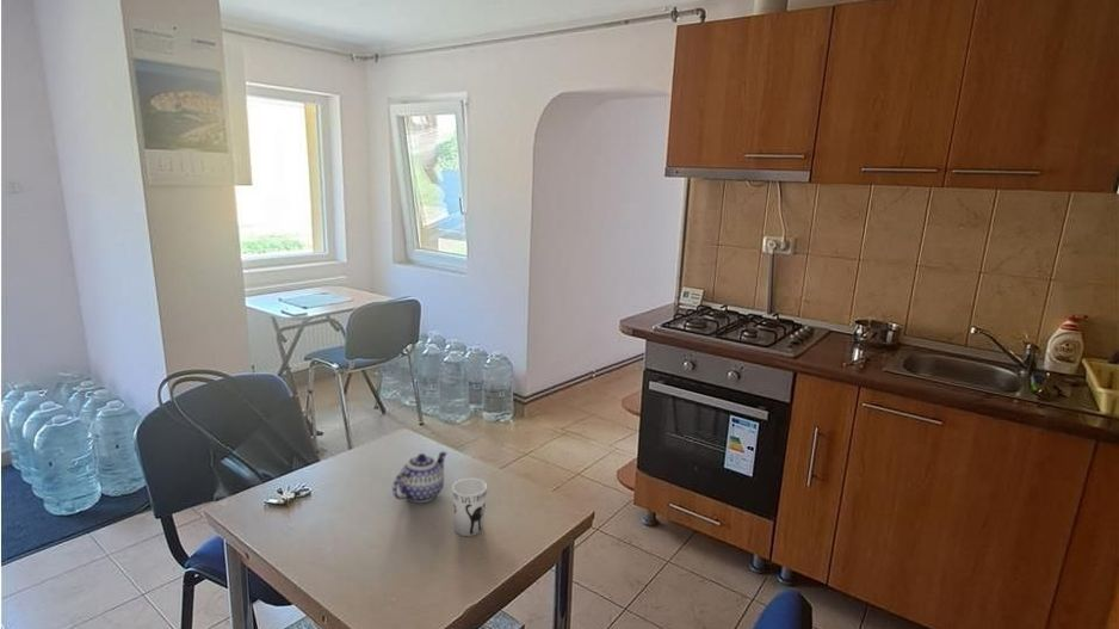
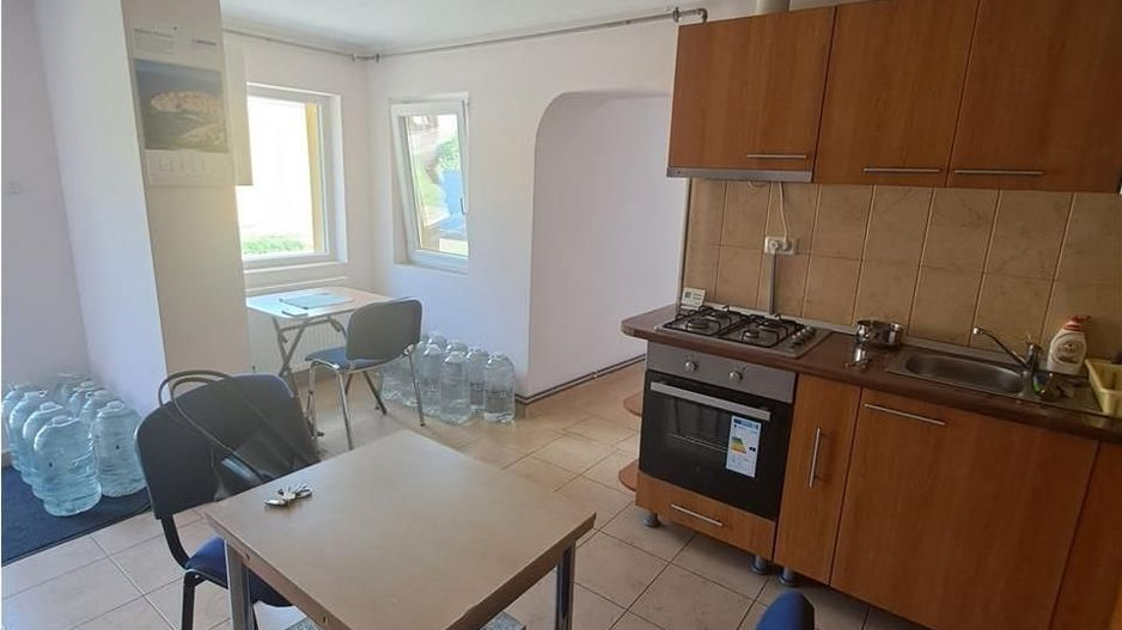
- teapot (421, 475)
- cup (469, 507)
